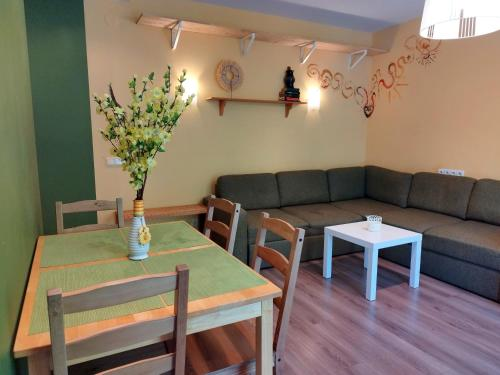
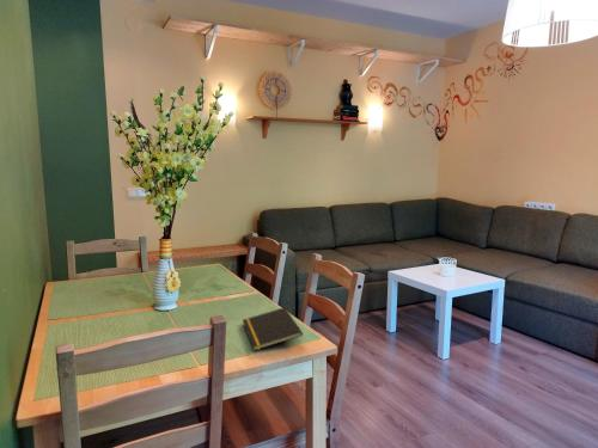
+ notepad (270, 326)
